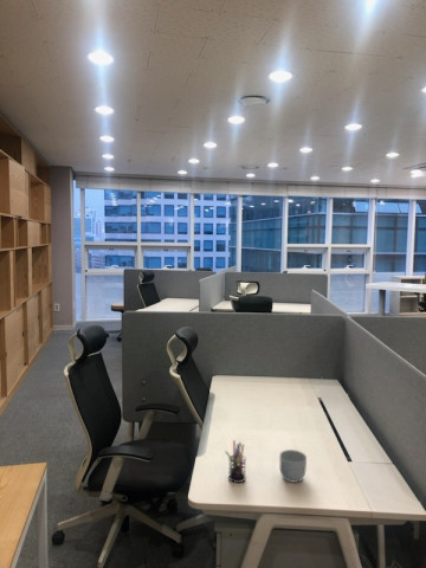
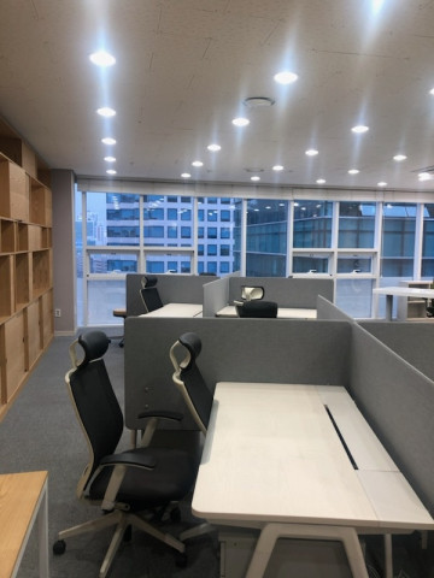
- pen holder (234, 460)
- mug (291, 464)
